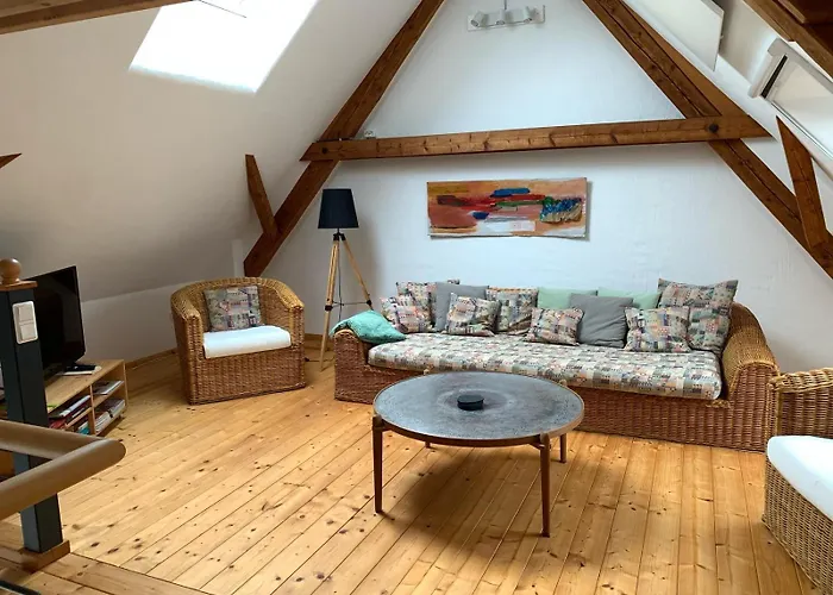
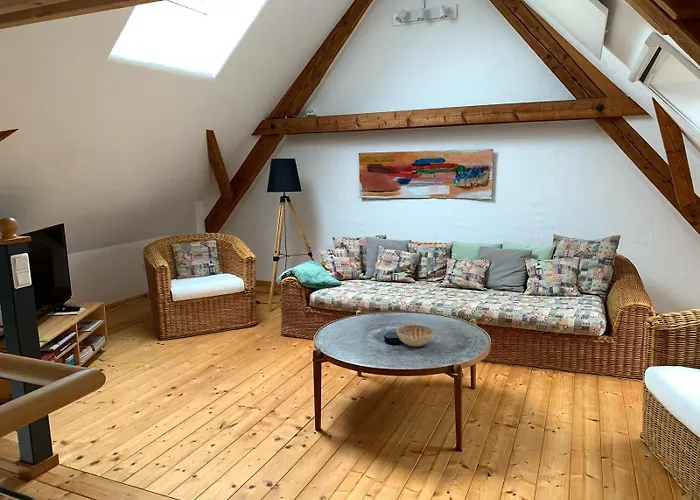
+ decorative bowl (415, 337)
